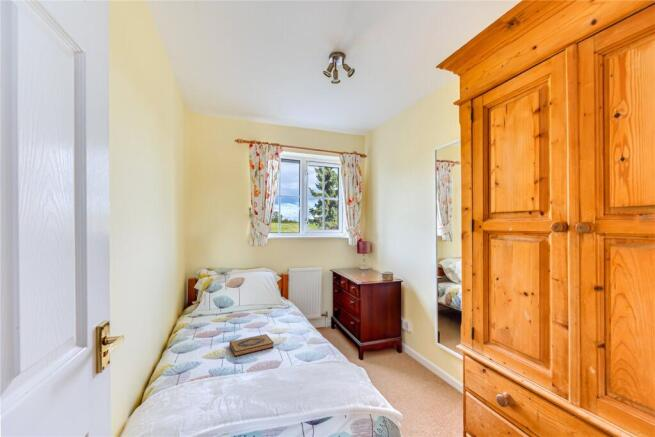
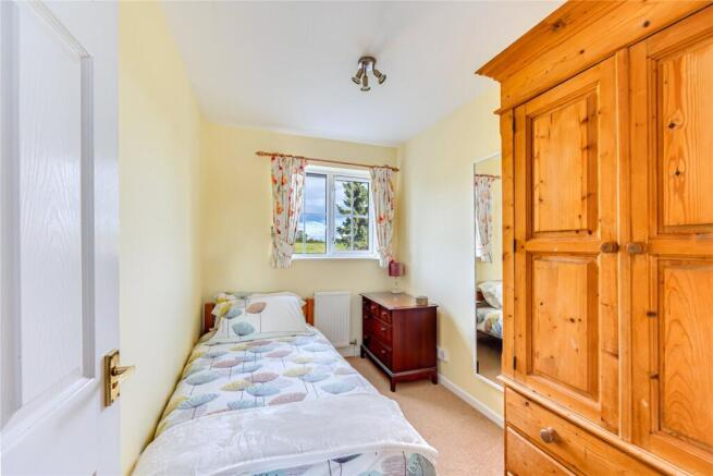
- hardback book (251, 344)
